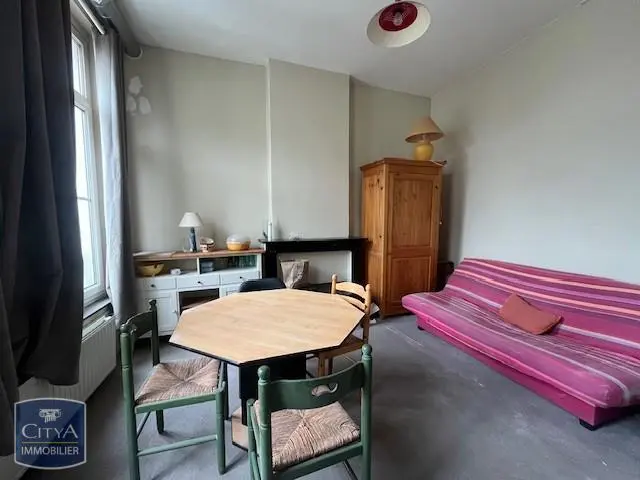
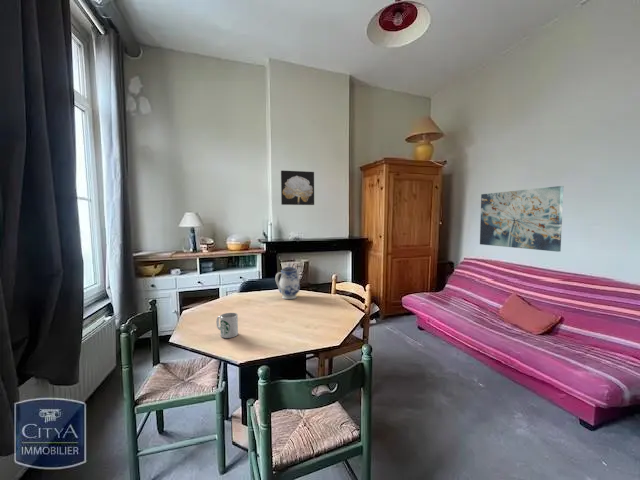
+ wall art (297, 188)
+ teapot (289, 279)
+ wall art (515, 219)
+ mug (226, 324)
